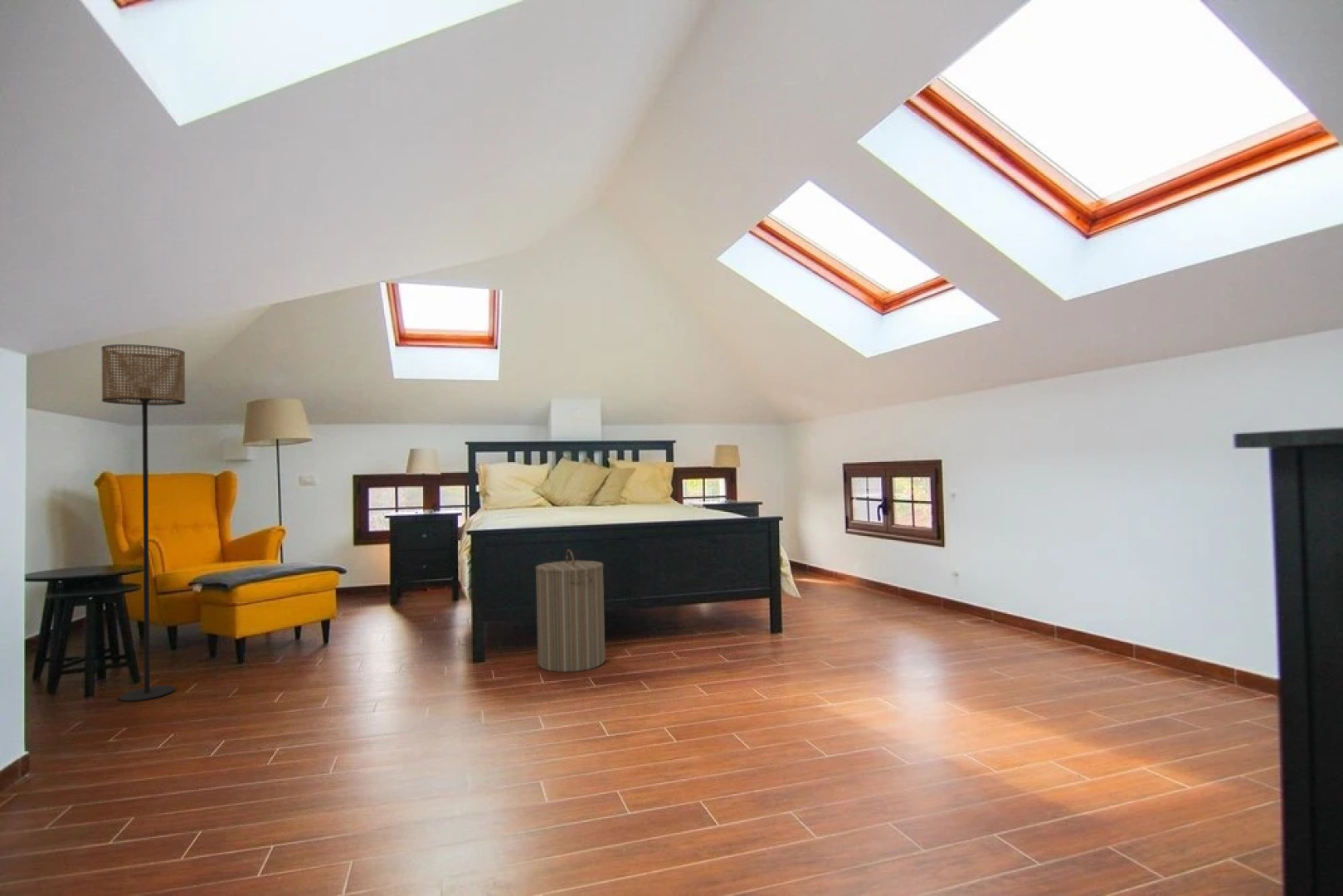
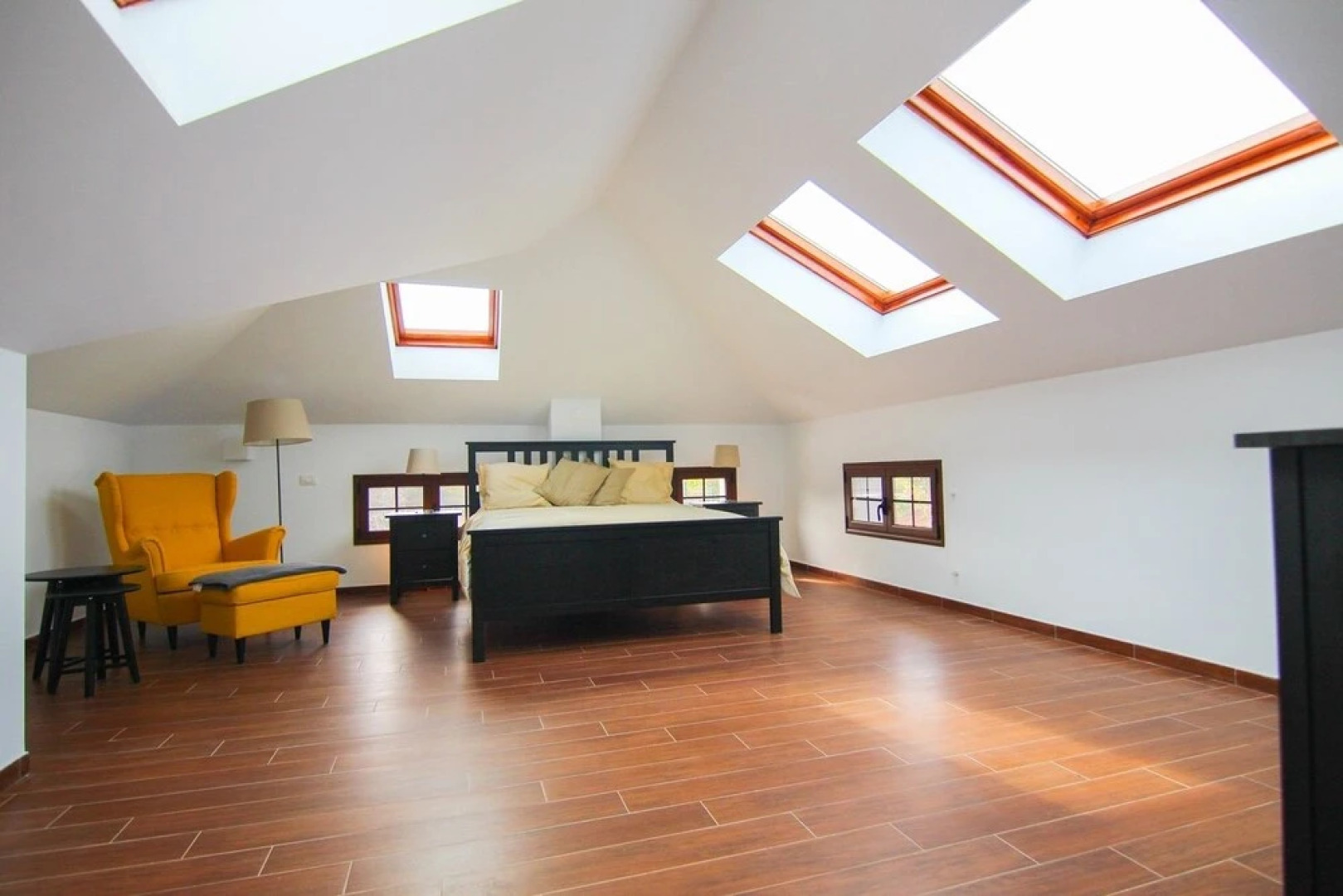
- laundry hamper (570, 606)
- floor lamp (145, 521)
